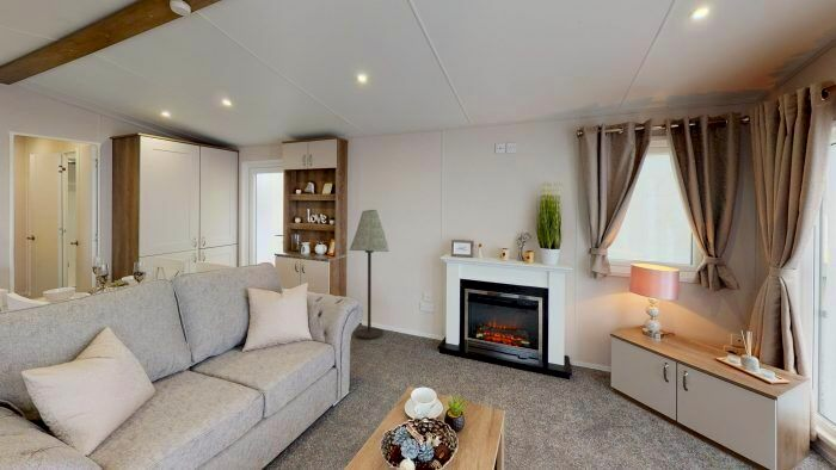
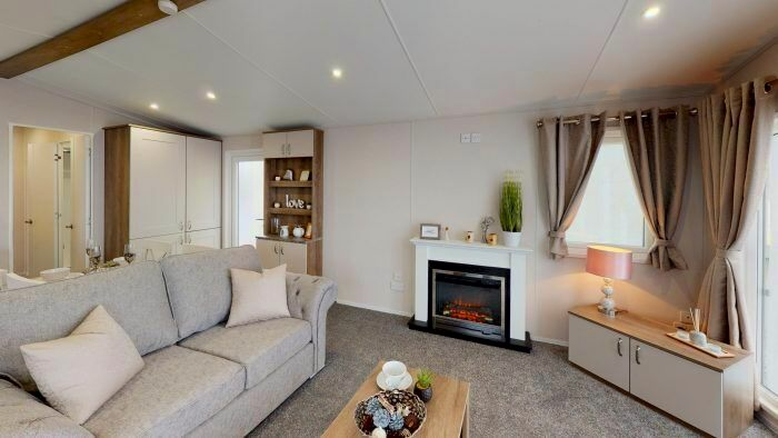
- floor lamp (369, 271)
